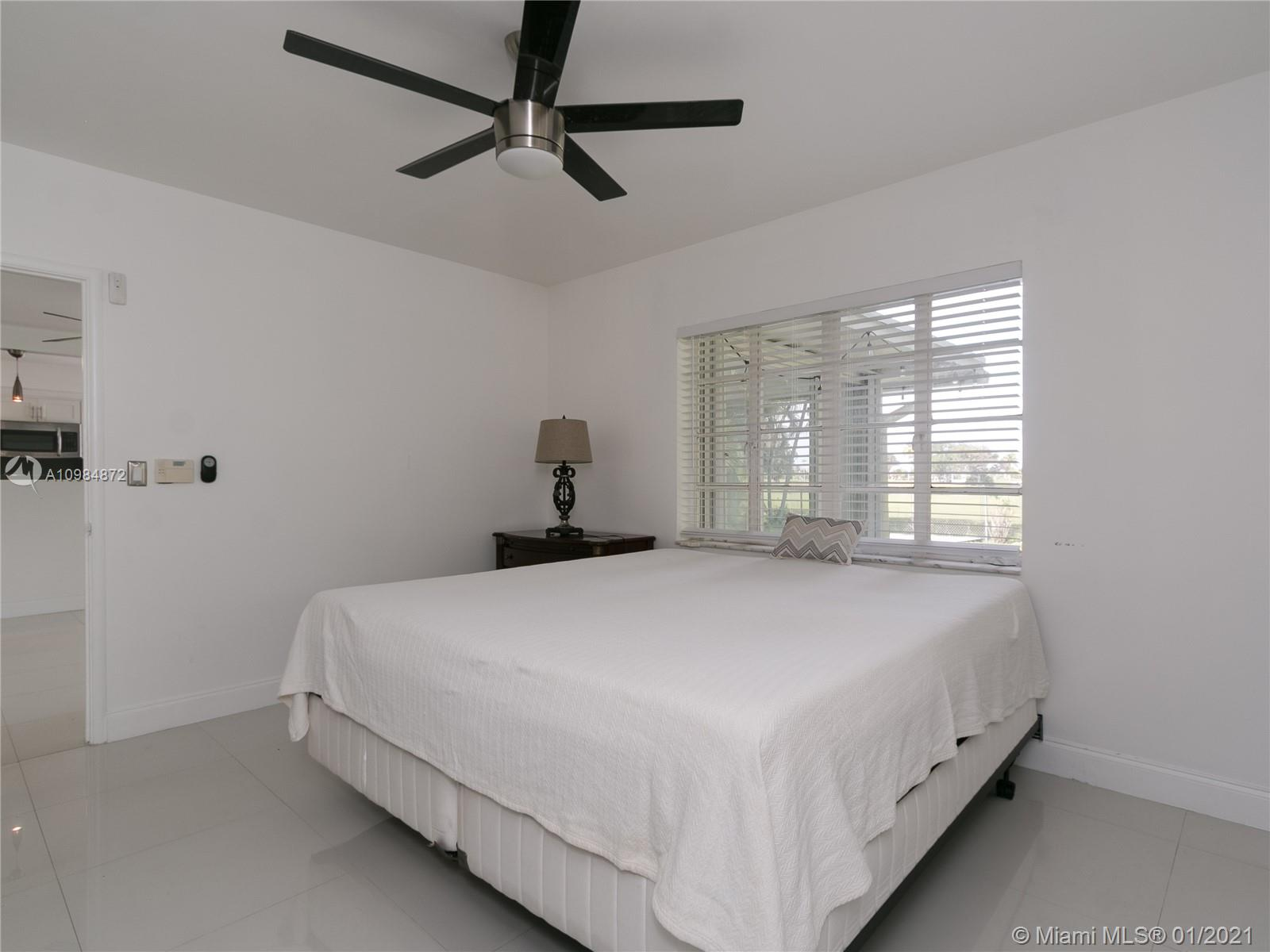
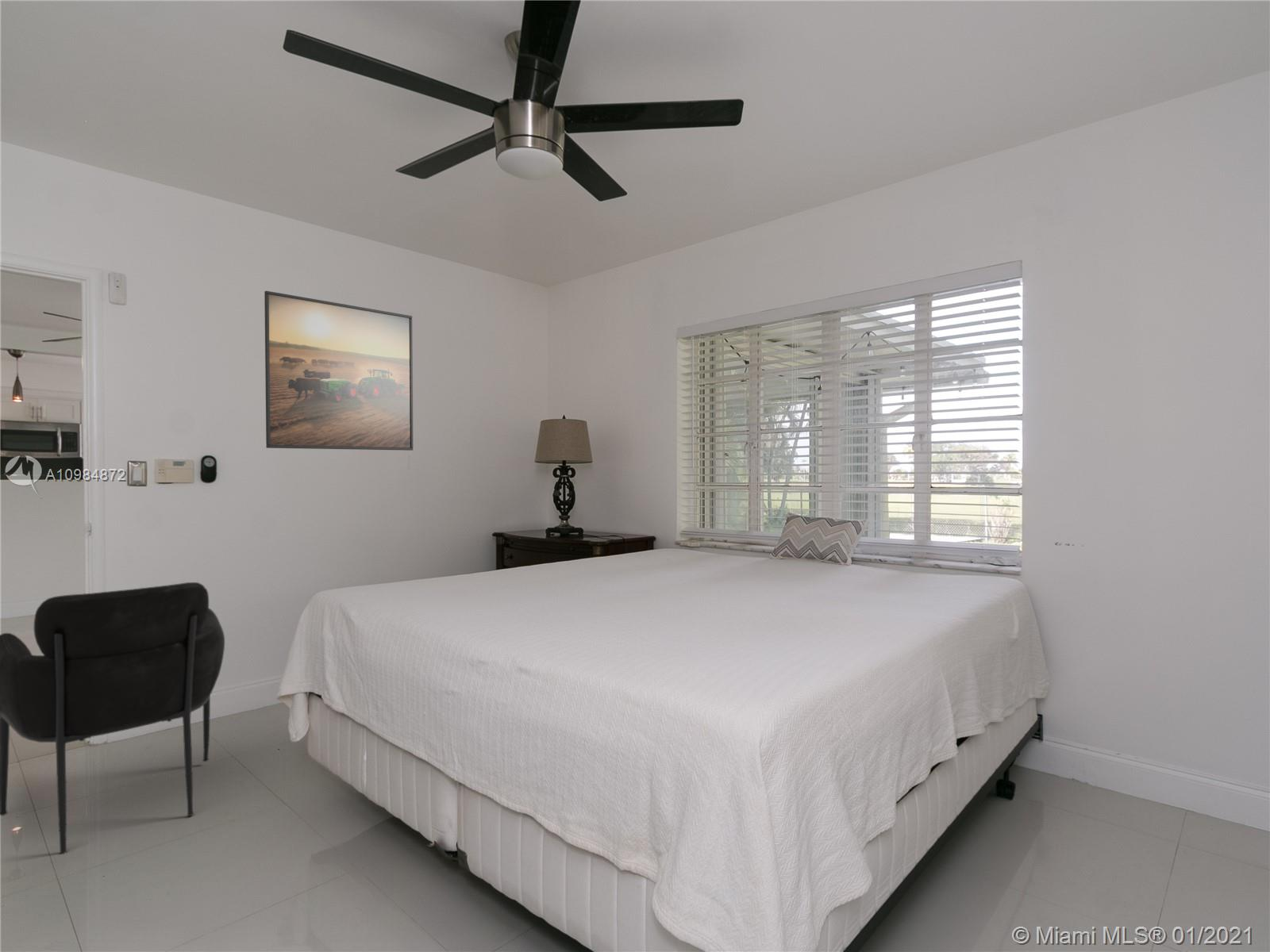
+ chair (121, 696)
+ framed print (344, 377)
